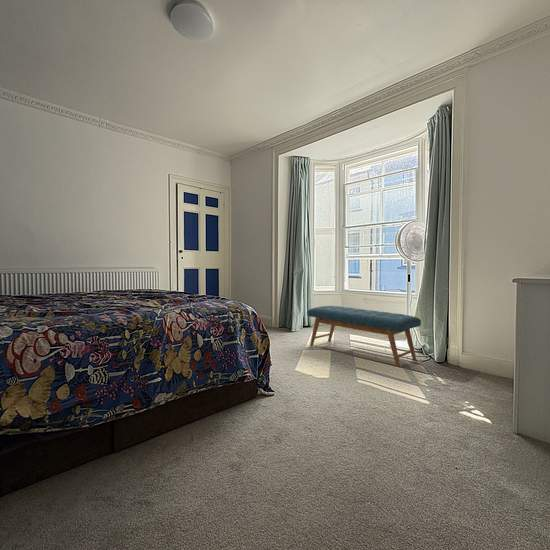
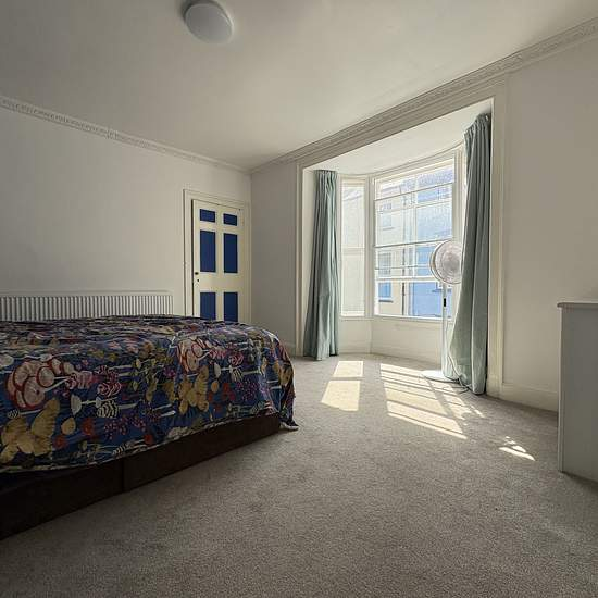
- bench (359, 329)
